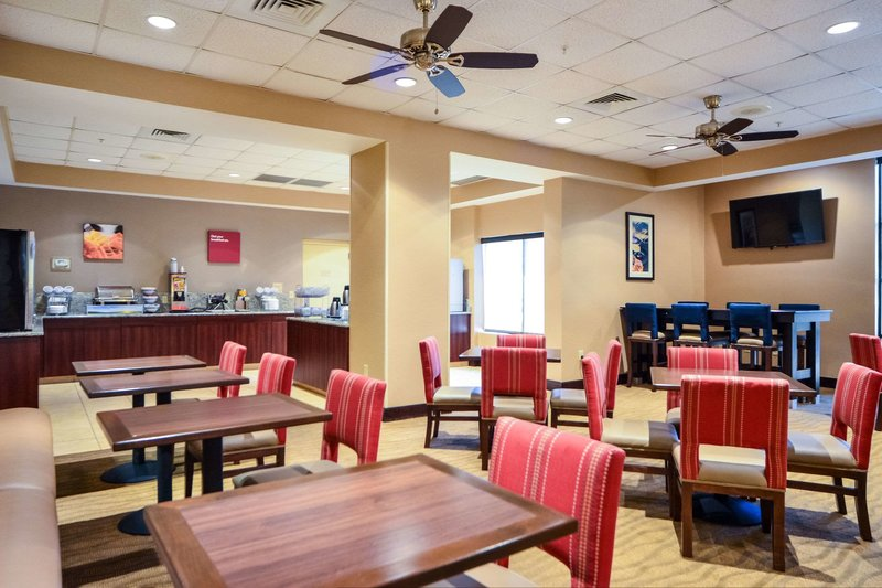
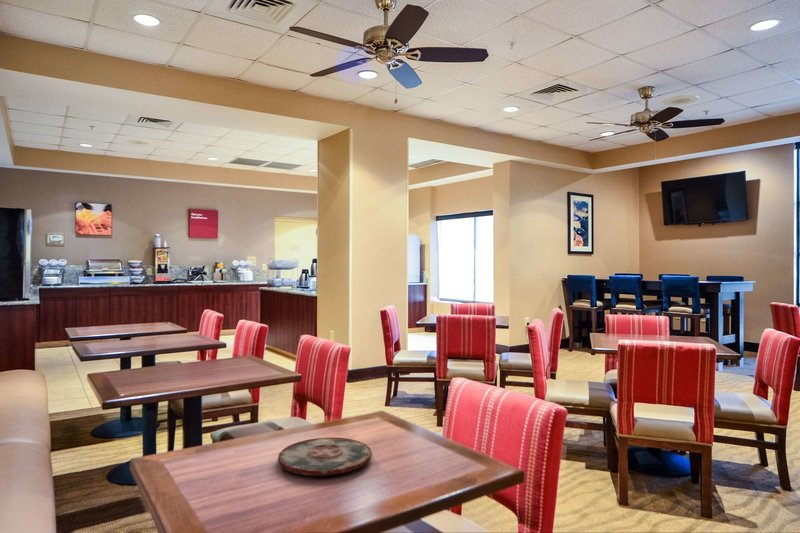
+ plate (325, 455)
